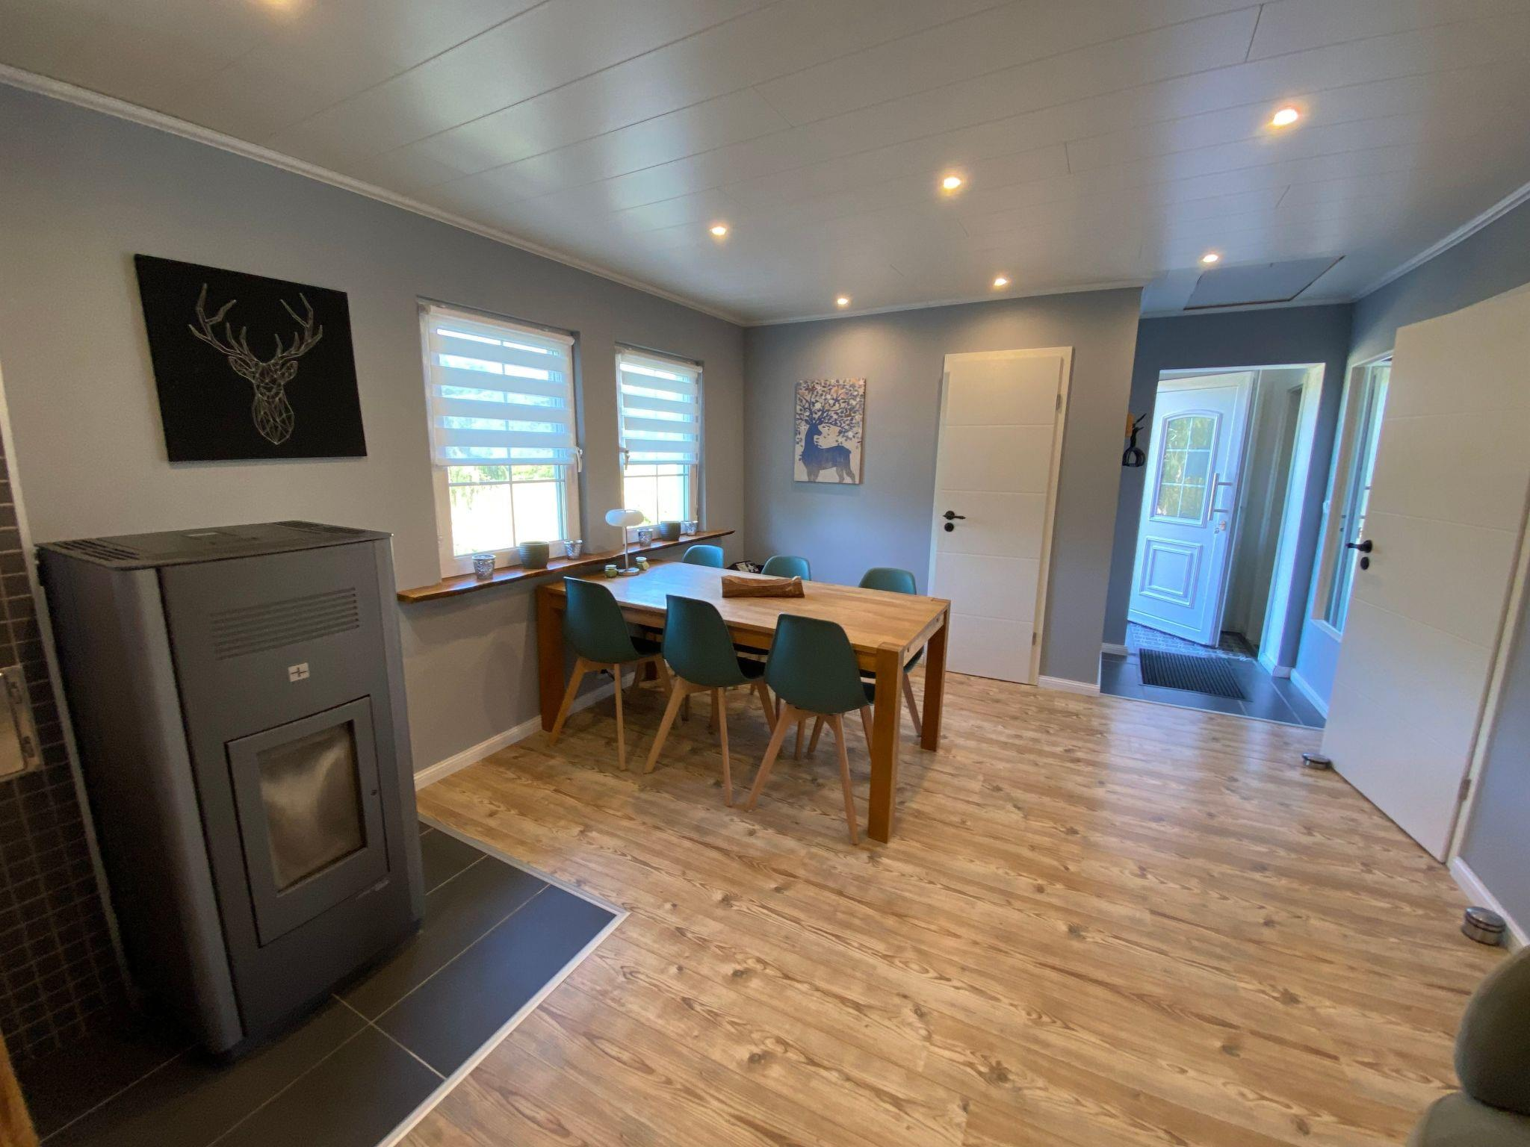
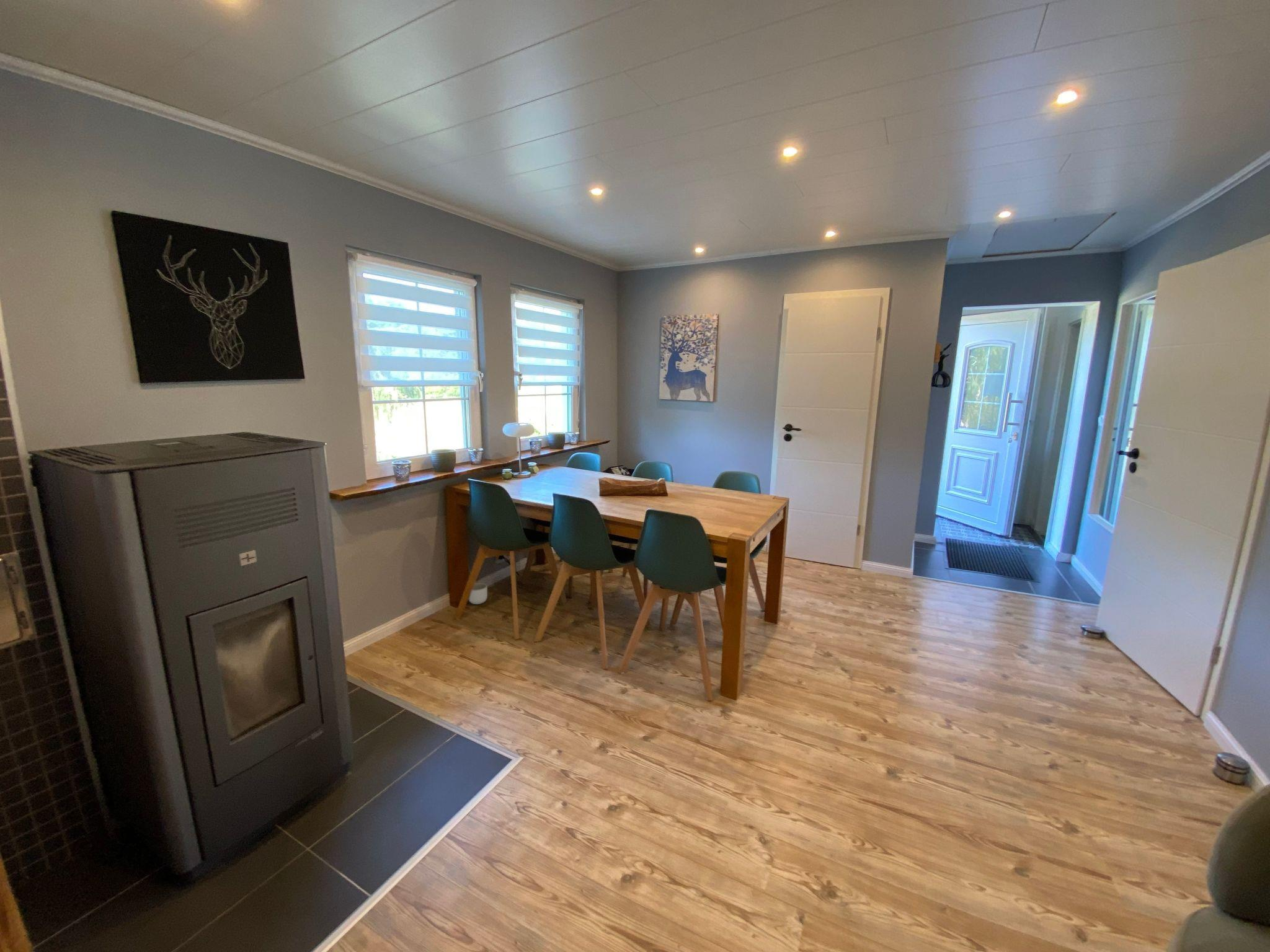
+ planter (477, 594)
